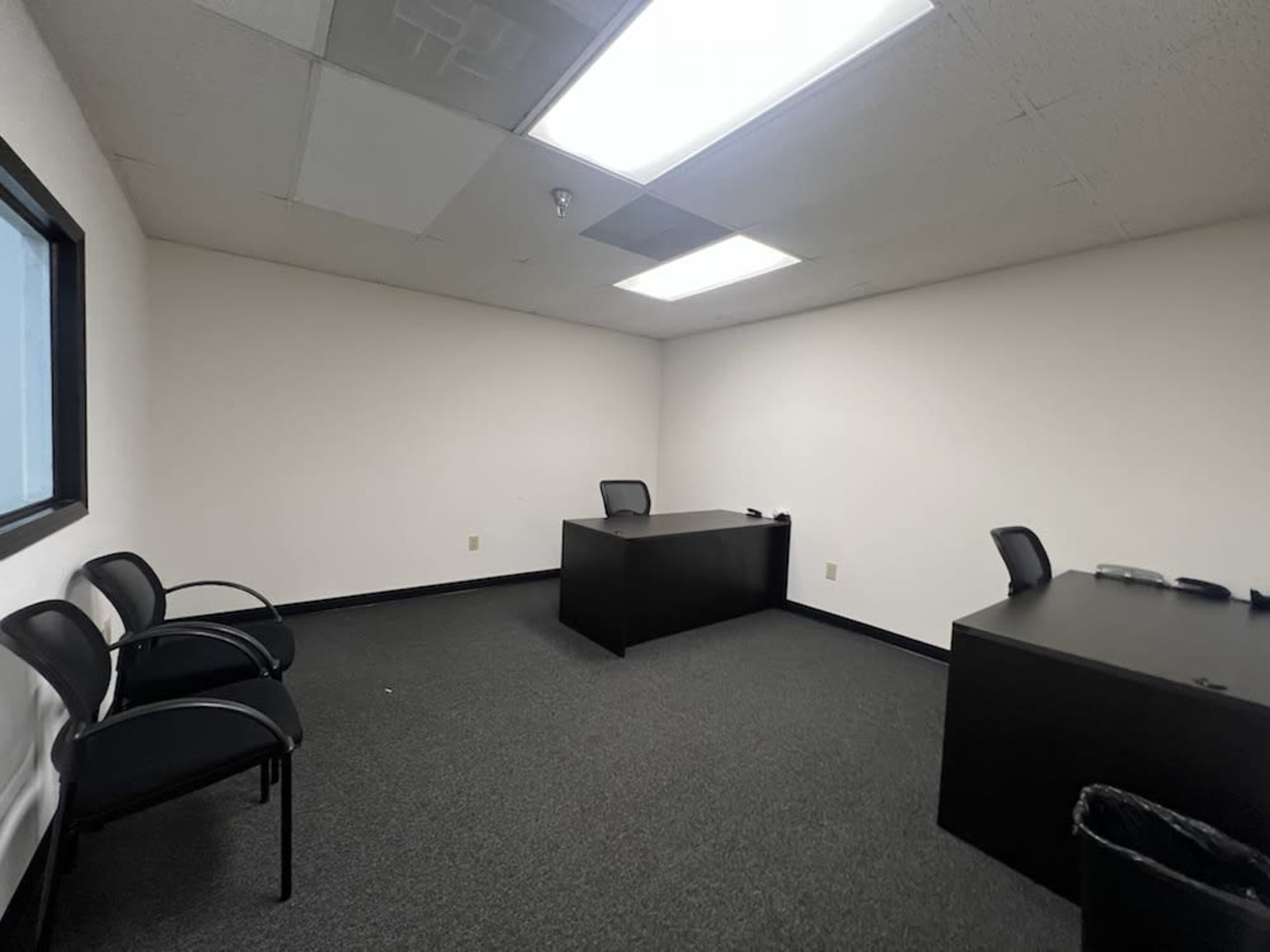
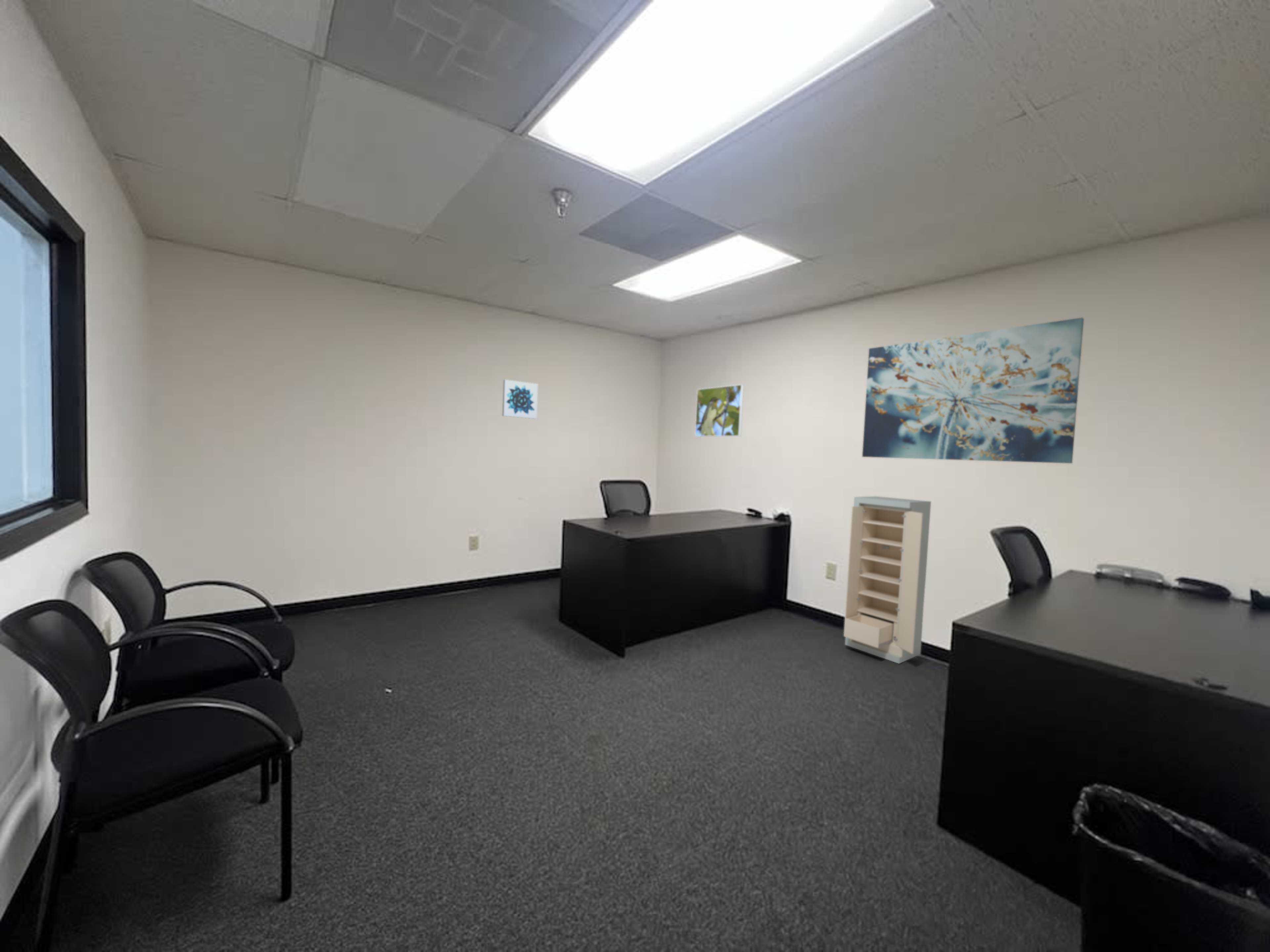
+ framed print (718, 412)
+ wall art (956, 398)
+ wall art (520, 400)
+ storage cabinet (888, 577)
